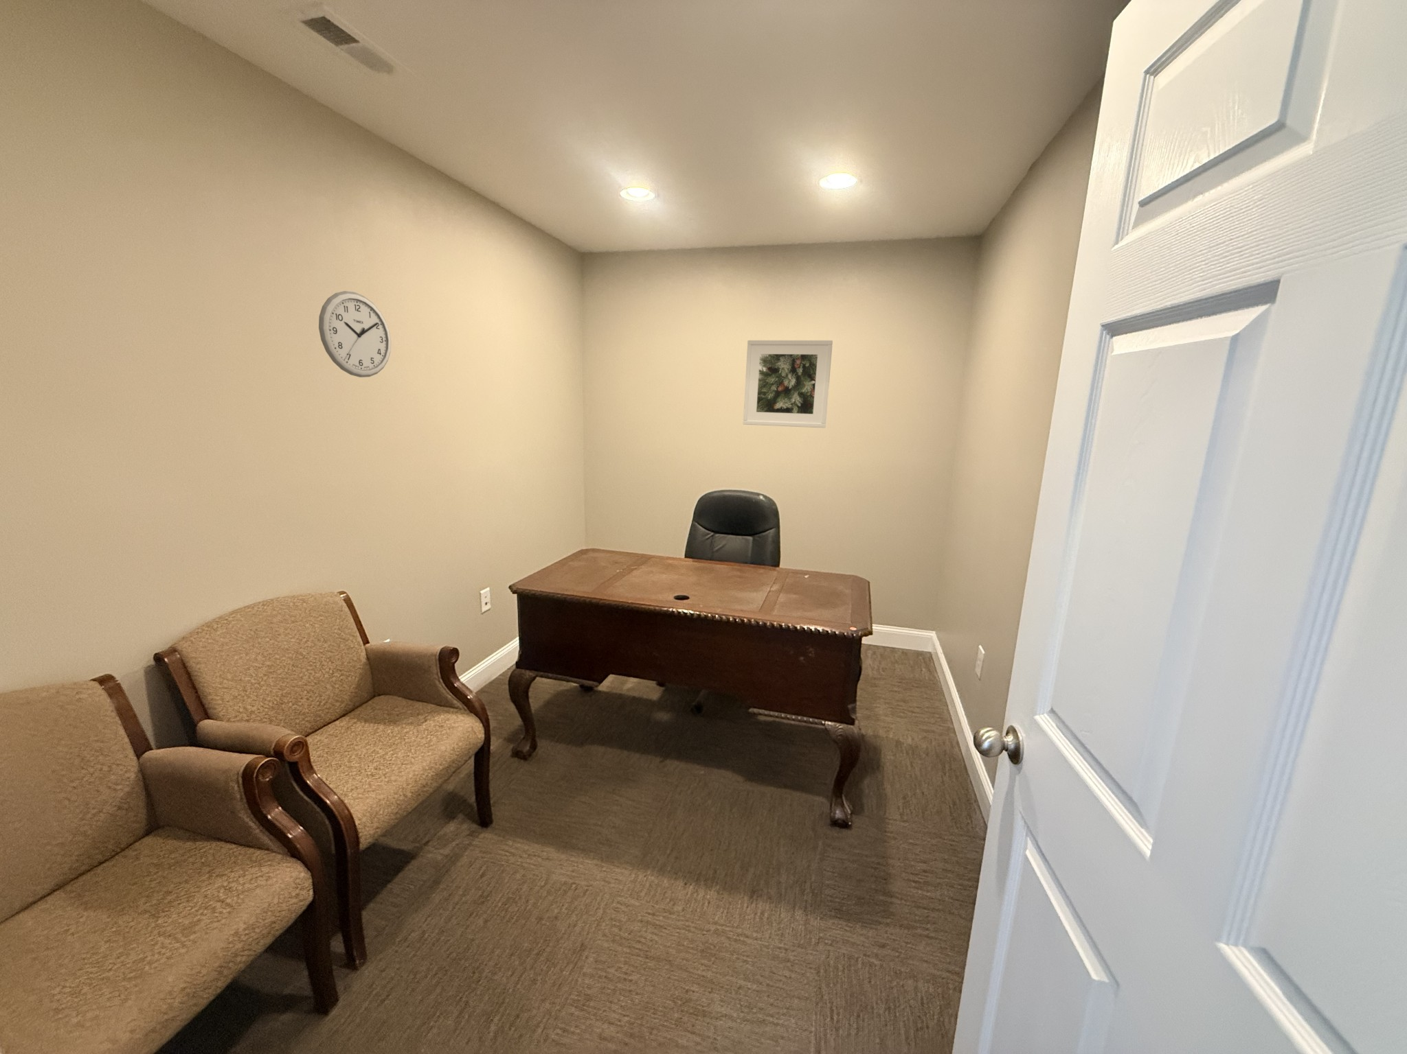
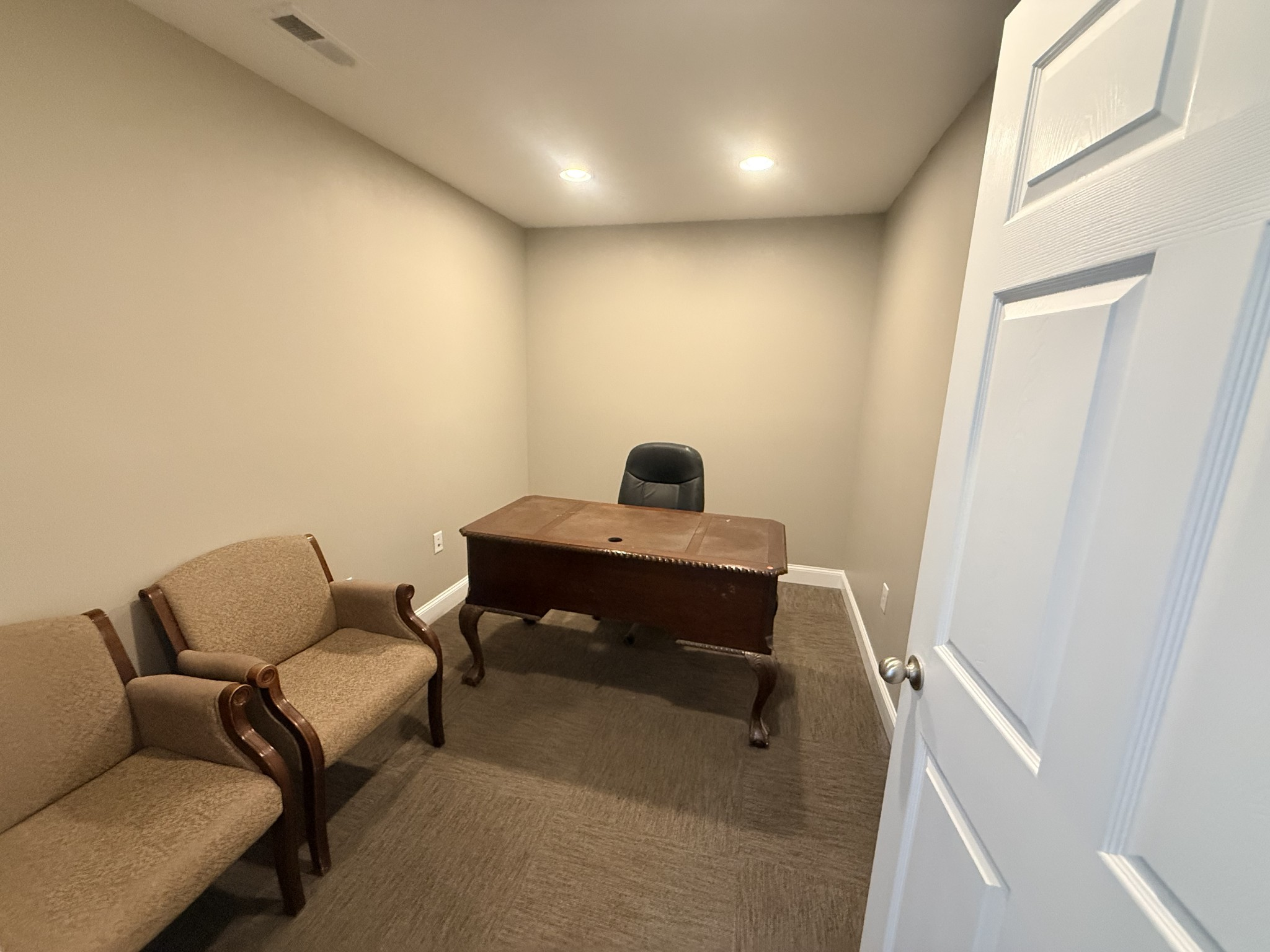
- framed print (785, 383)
- wall clock (359, 334)
